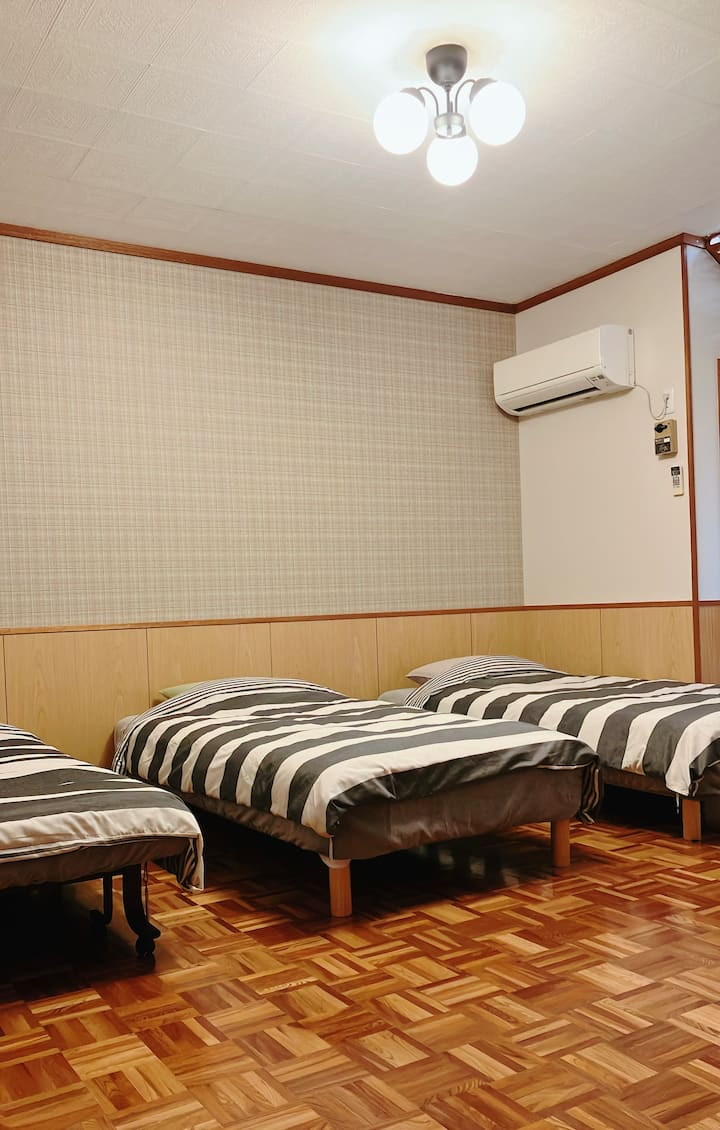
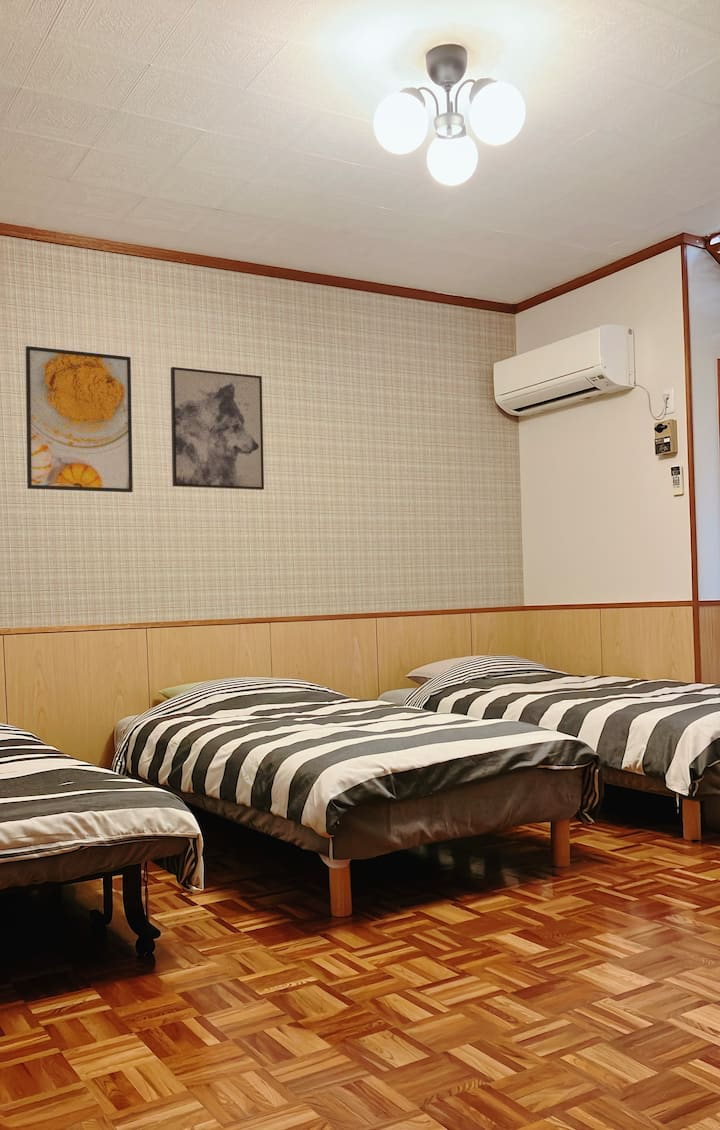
+ wall art (218, 429)
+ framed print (80, 421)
